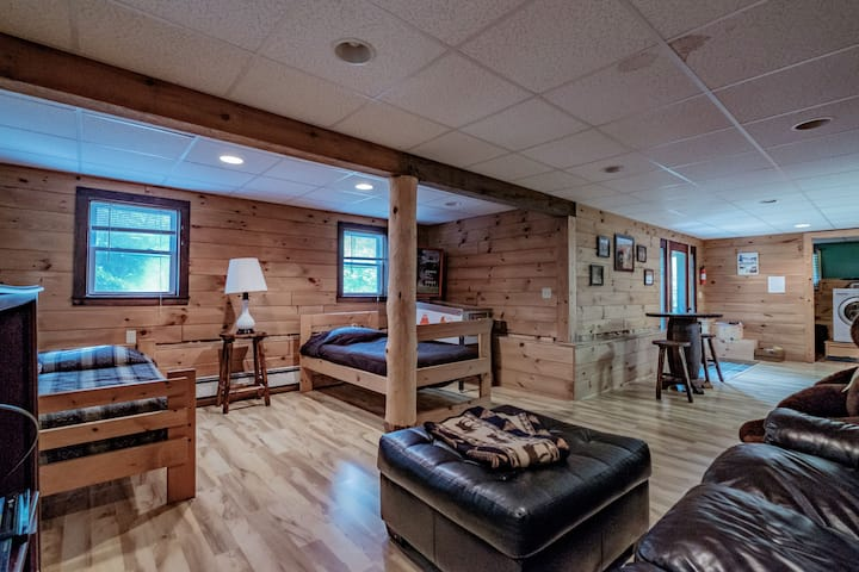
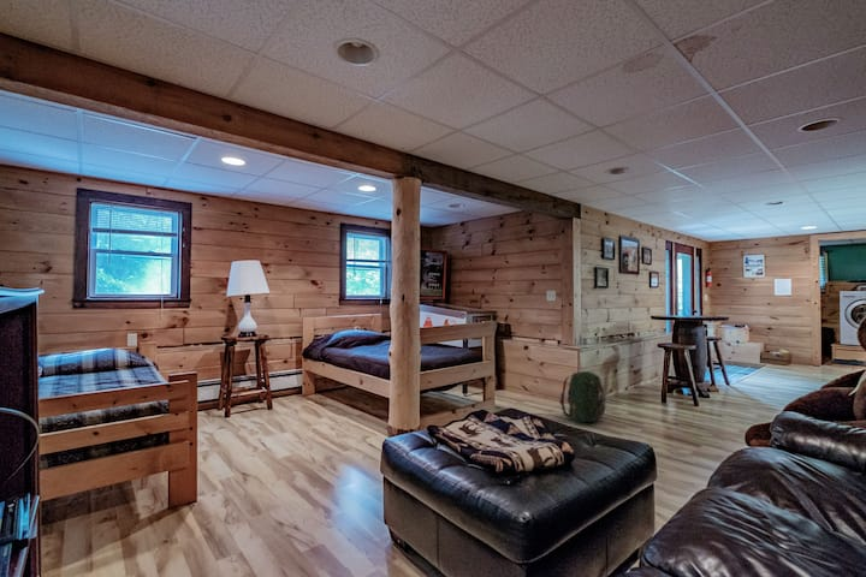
+ backpack (585, 395)
